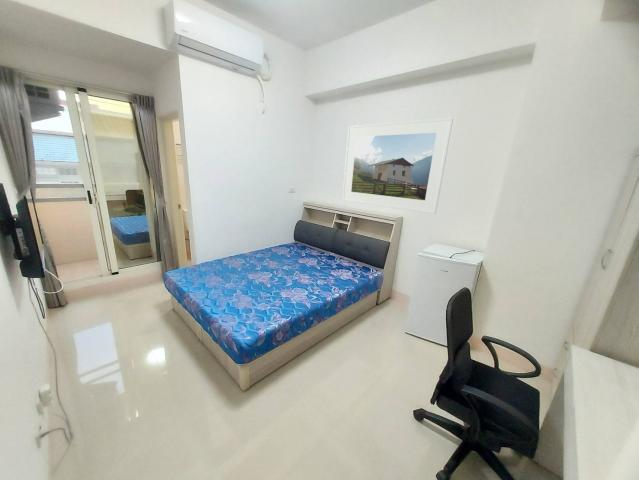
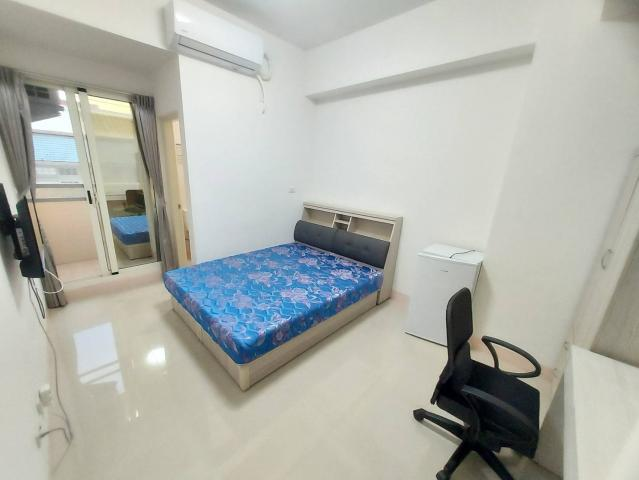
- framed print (388, 166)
